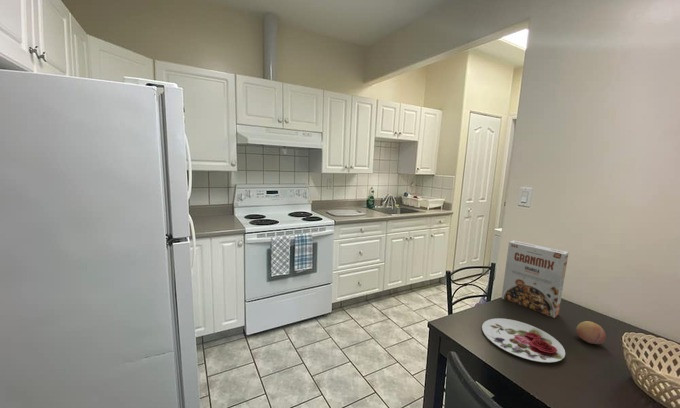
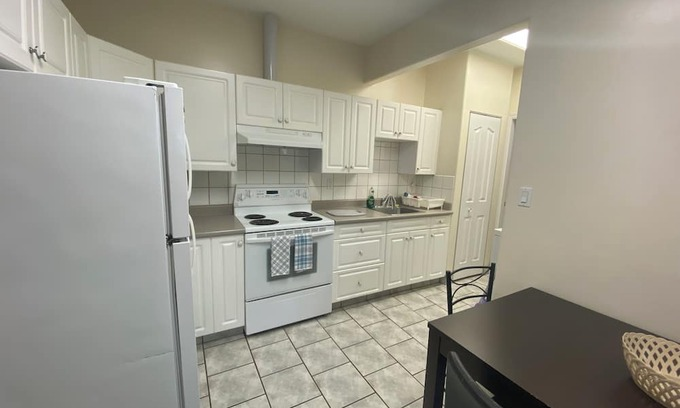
- fruit (591, 332)
- plate (520, 337)
- cereal box (532, 276)
